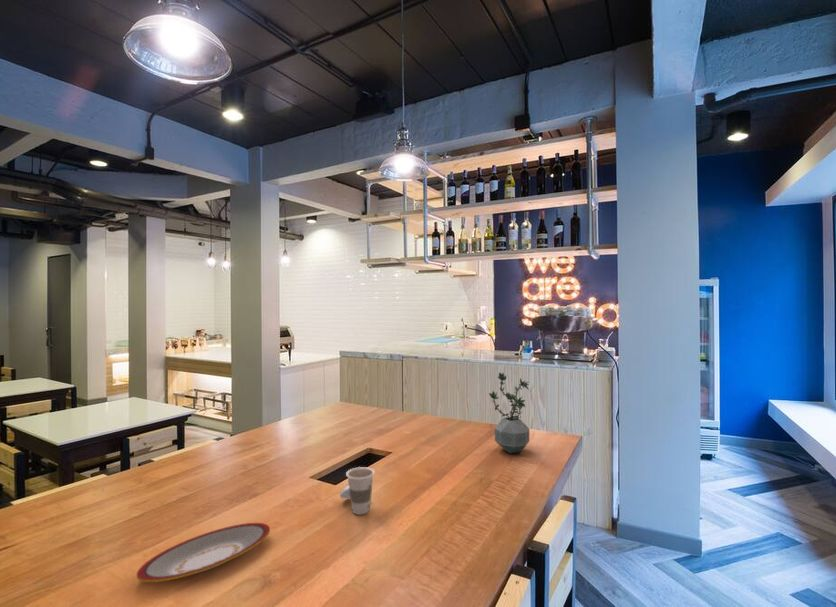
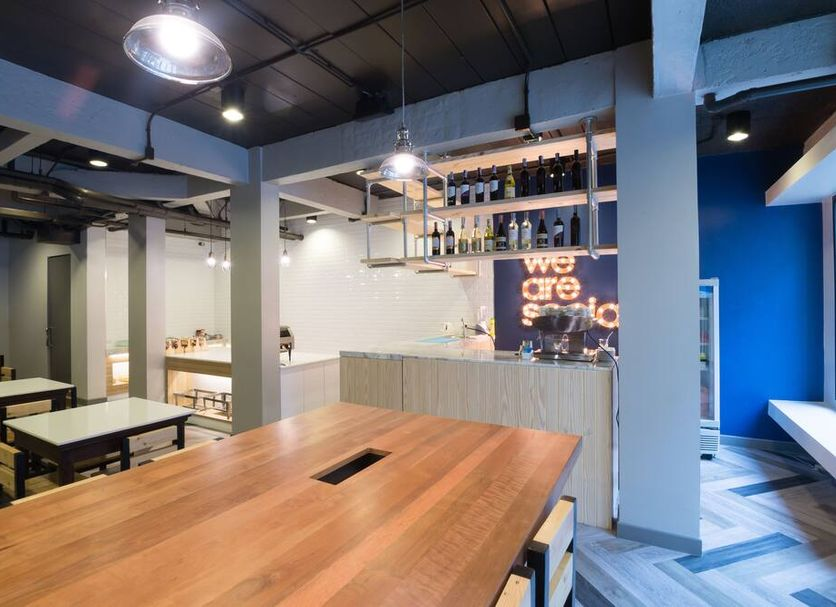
- potted plant (510, 411)
- cup (357, 488)
- plate (209, 553)
